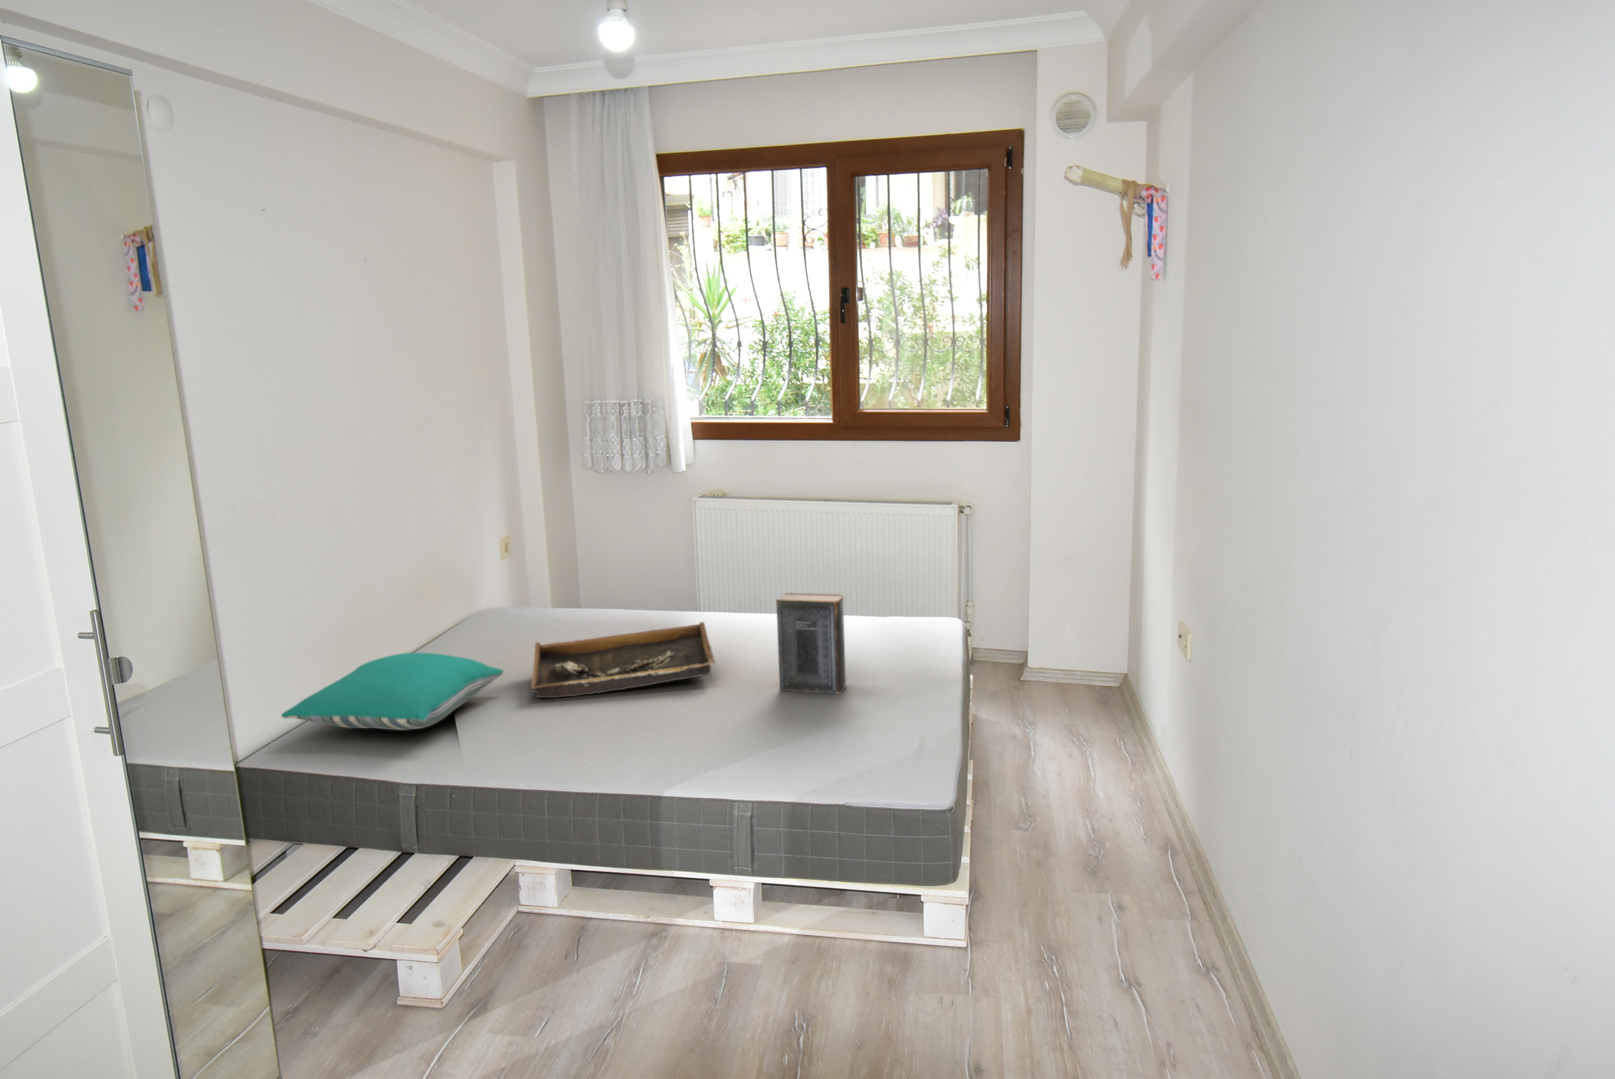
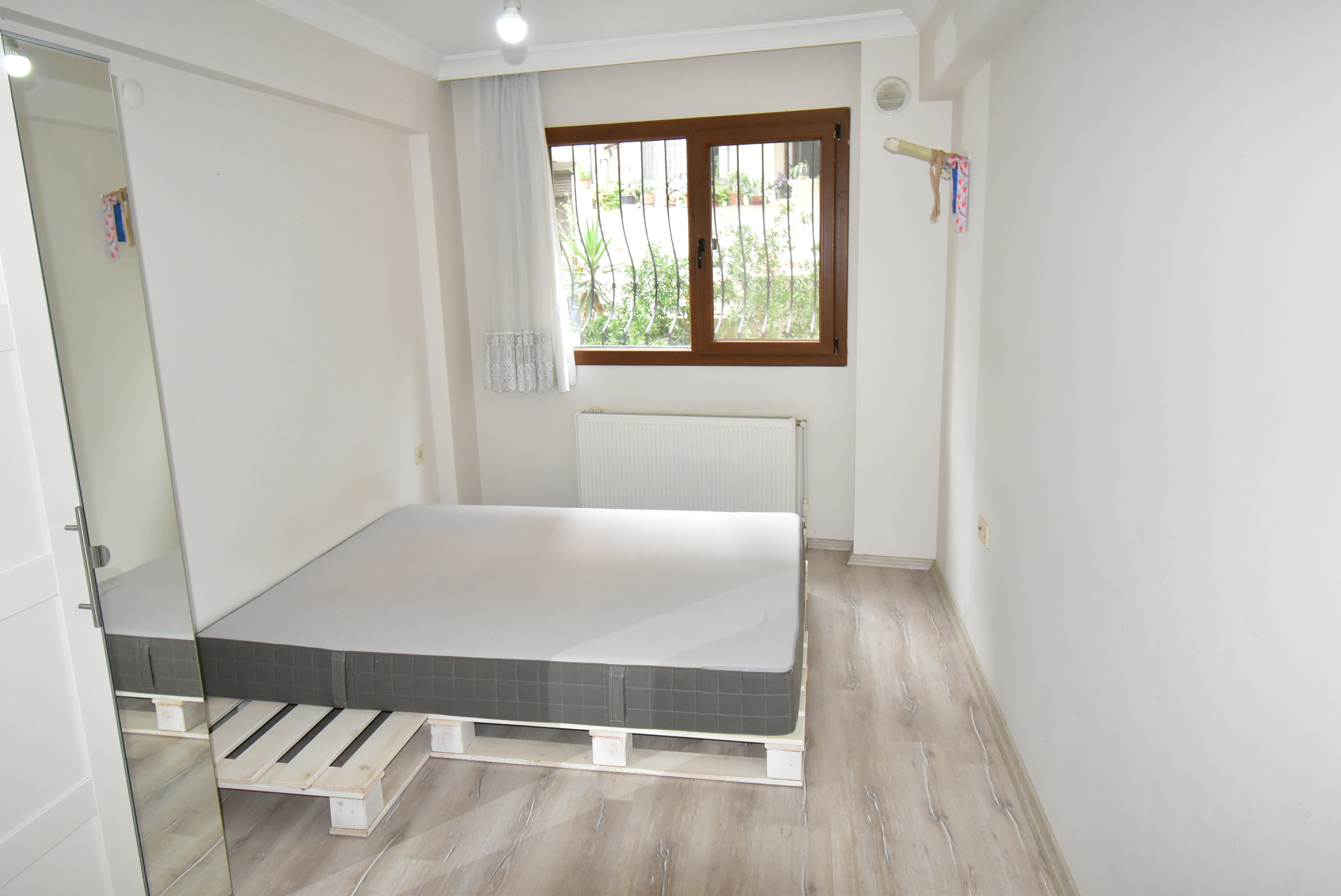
- pillow (397, 694)
- tray (623, 659)
- book (812, 643)
